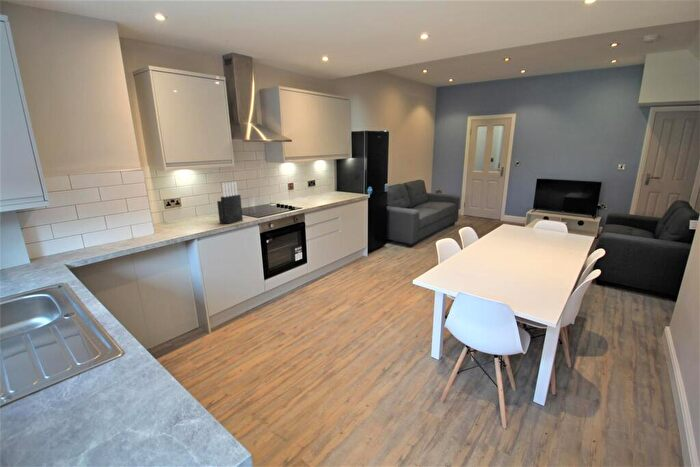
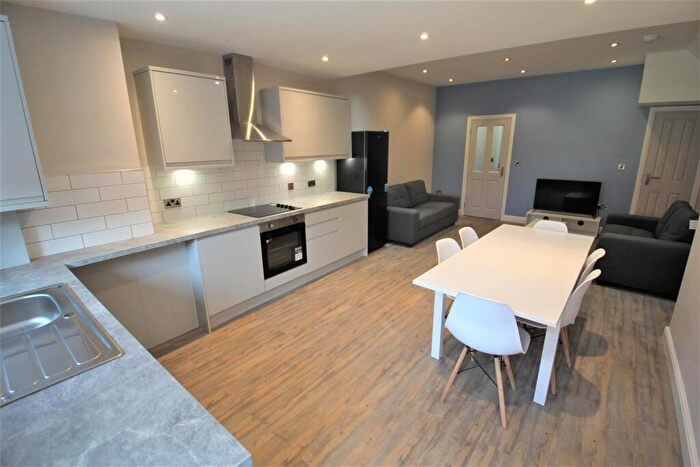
- knife block (228, 202)
